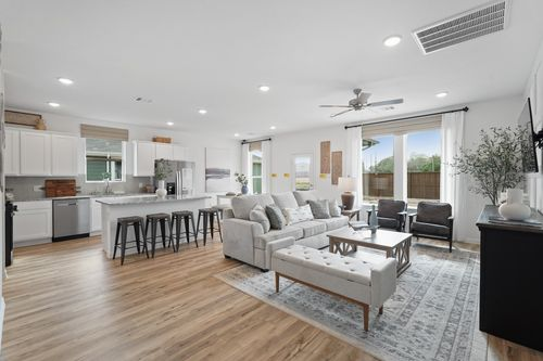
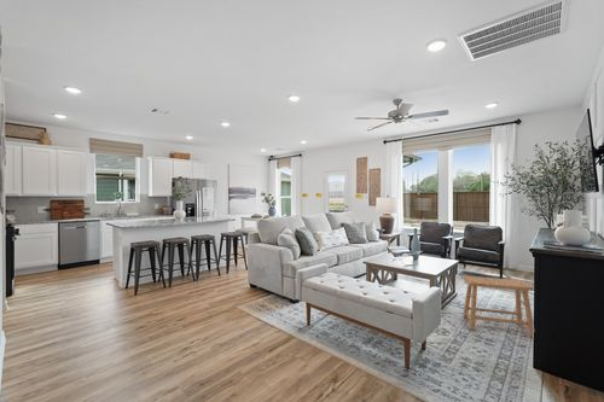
+ stool (495, 310)
